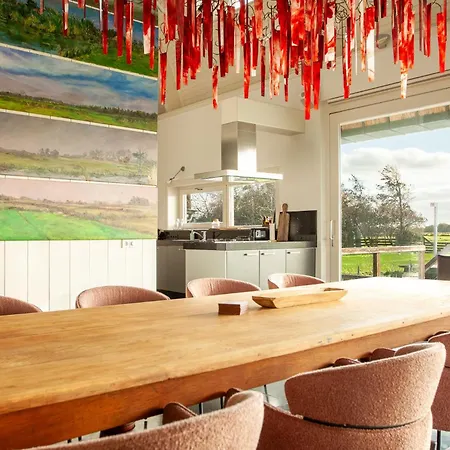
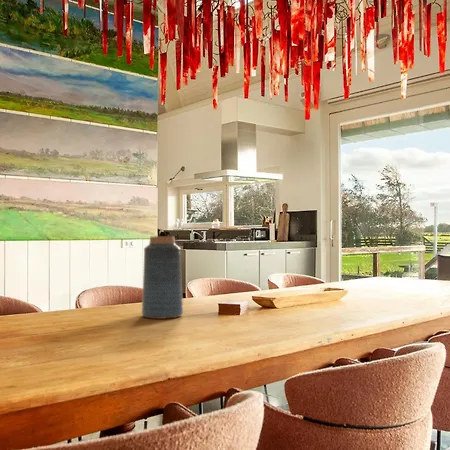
+ vase (162, 276)
